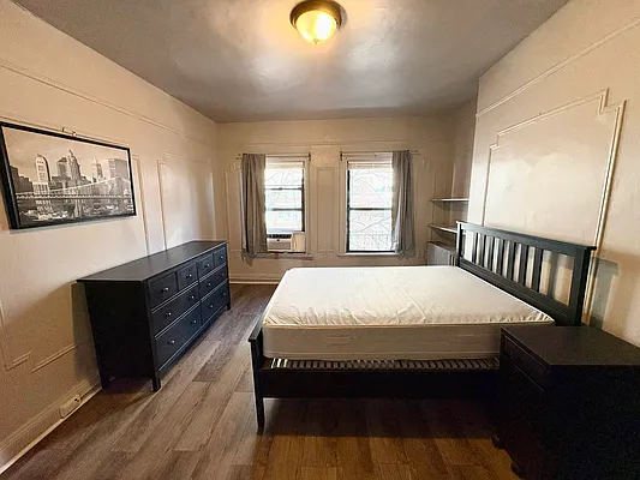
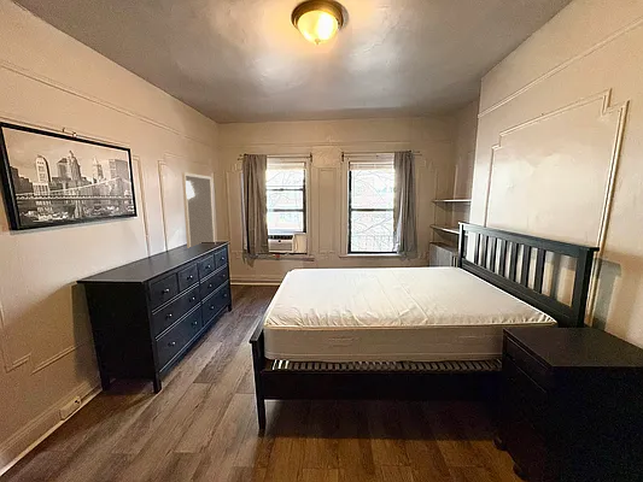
+ home mirror (200, 212)
